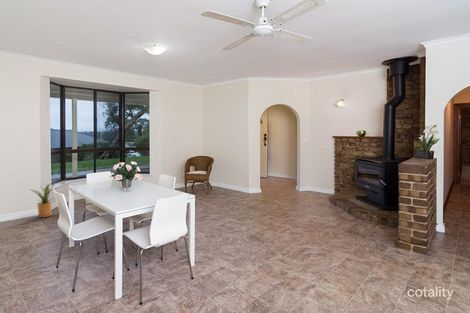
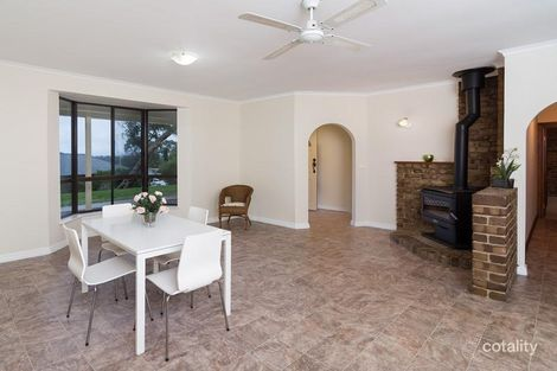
- house plant (42, 199)
